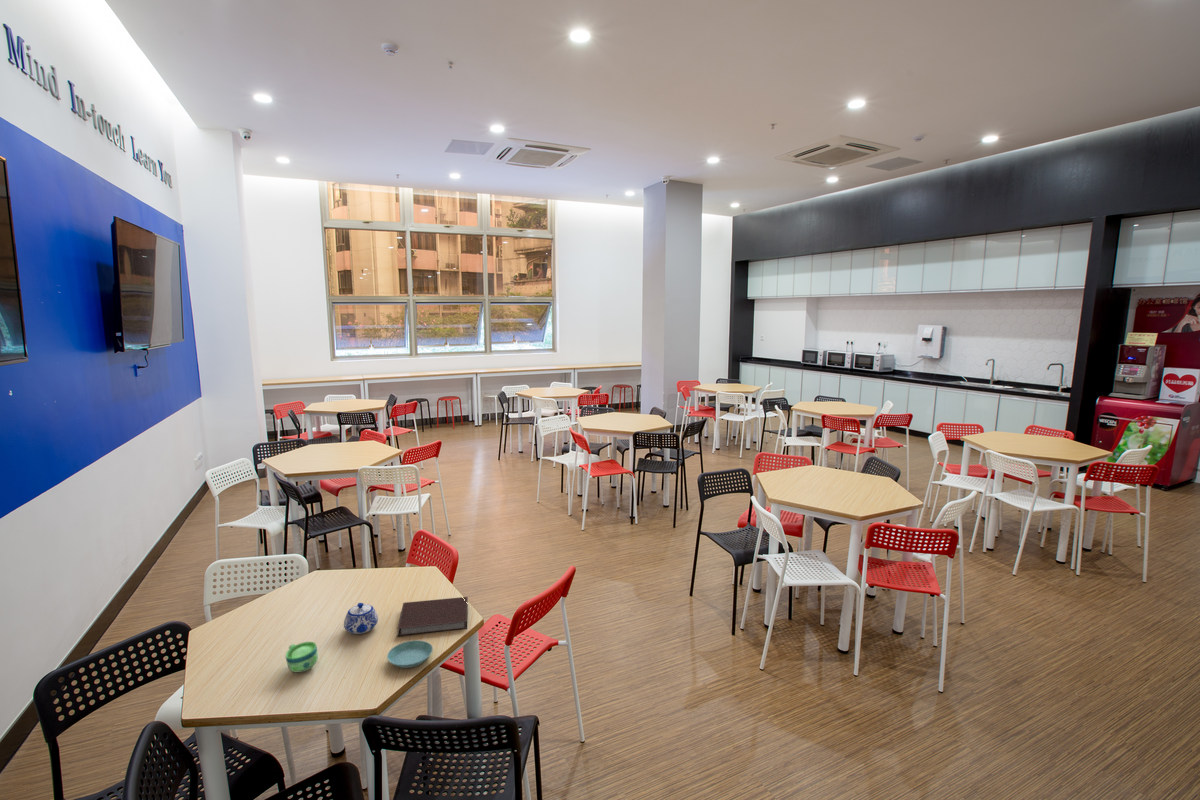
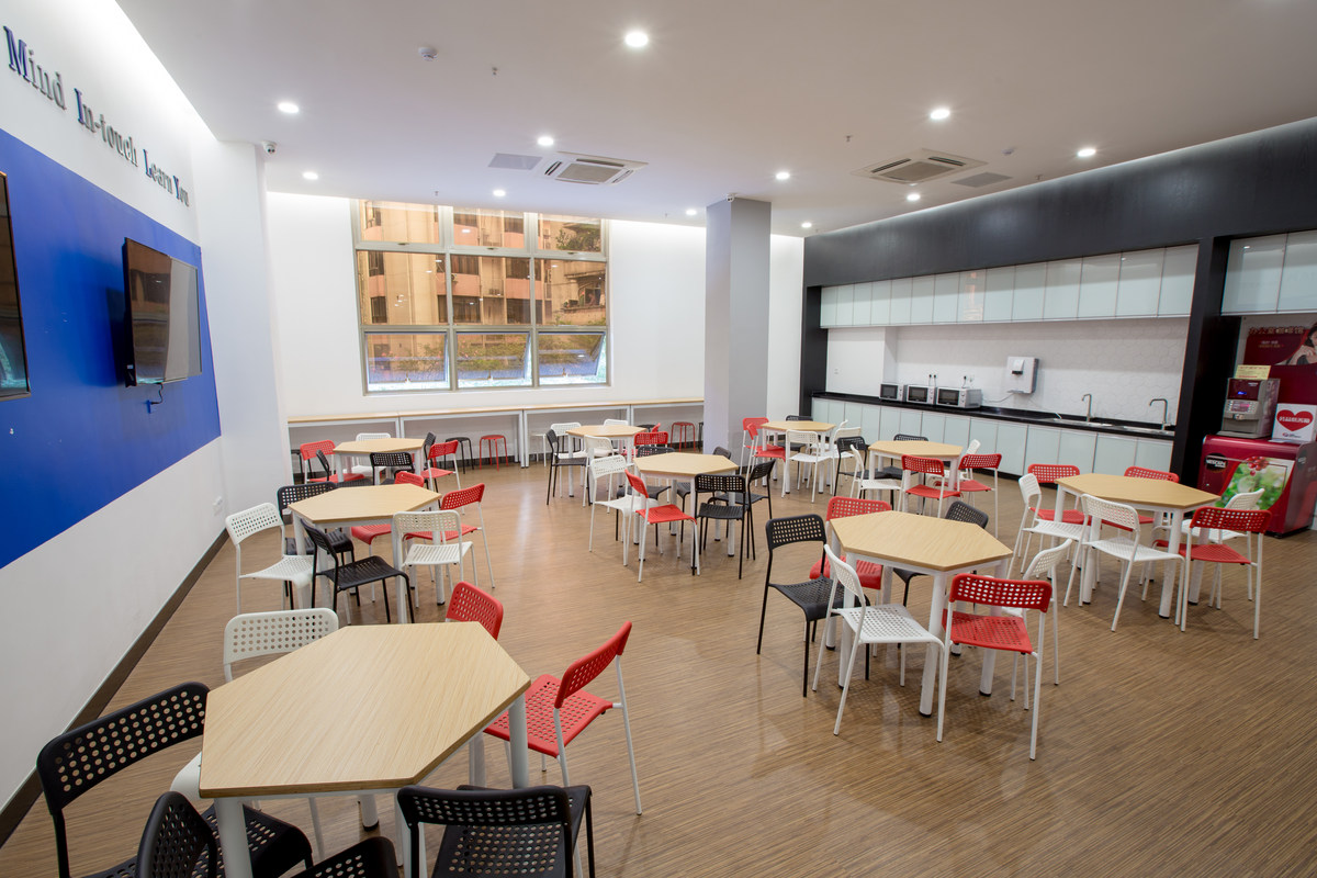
- saucer (410, 655)
- cup (298, 657)
- teapot (361, 617)
- notebook (434, 615)
